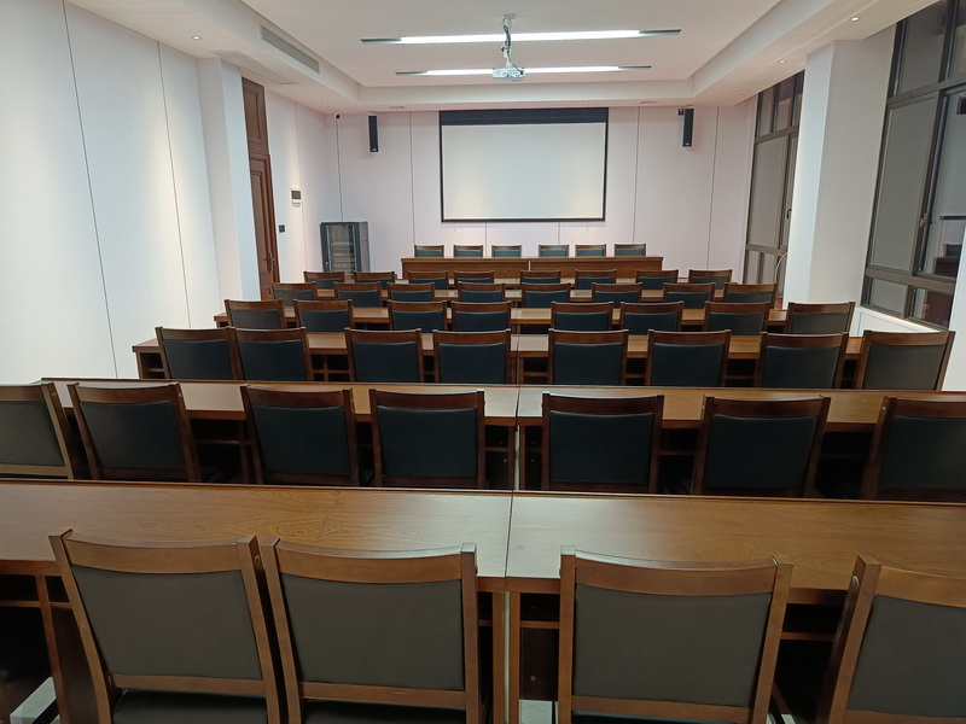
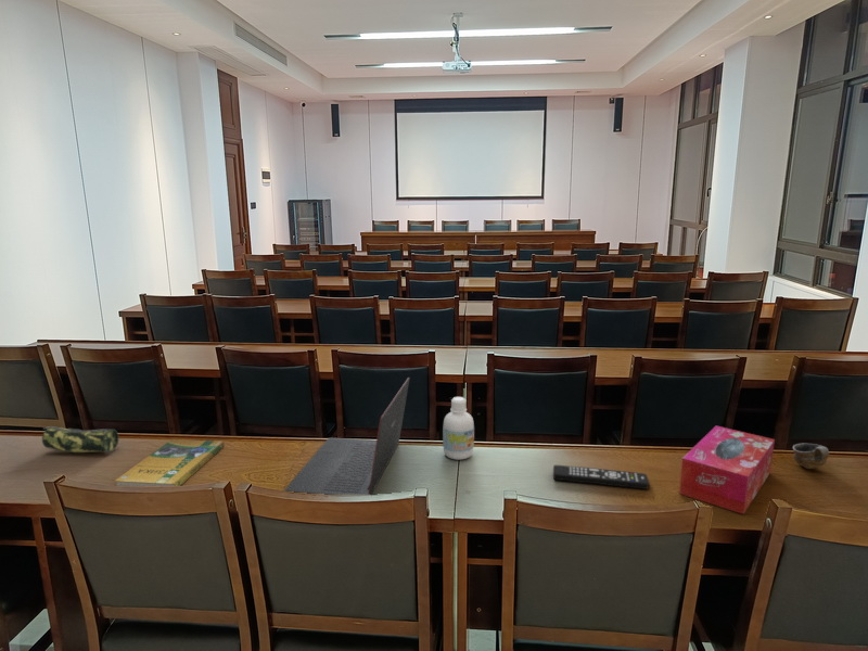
+ remote control (599, 476)
+ tissue box (728, 465)
+ pencil case (79, 439)
+ bottle (458, 426)
+ laptop (350, 438)
+ booklet (174, 462)
+ cup (809, 454)
